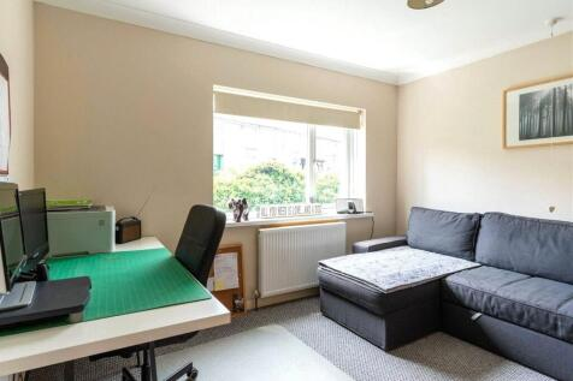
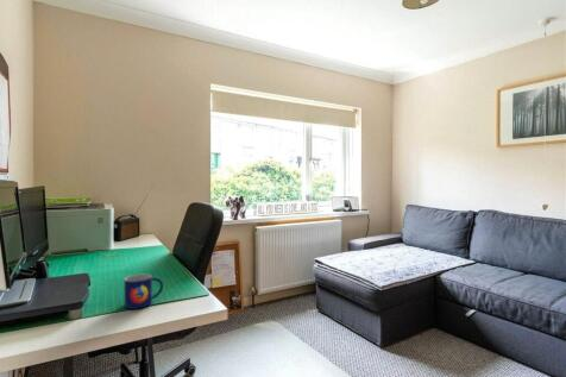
+ mug (144, 289)
